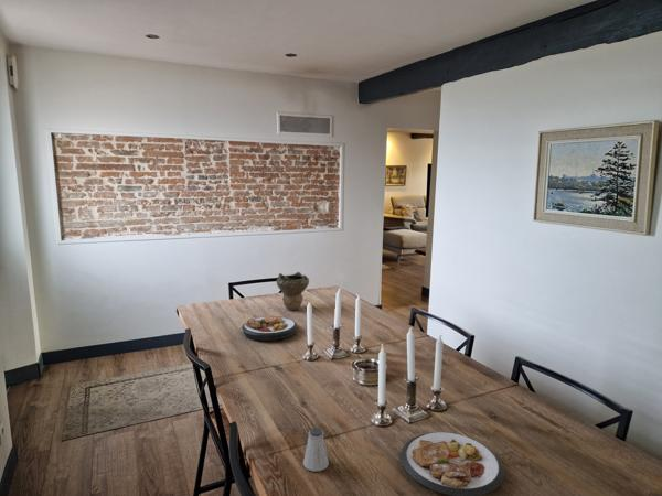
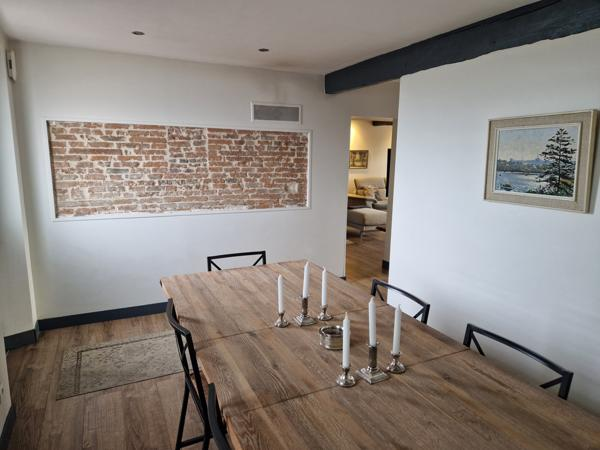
- saltshaker (316, 446)
- plate (450, 457)
- decorative bowl (292, 291)
- plate (269, 325)
